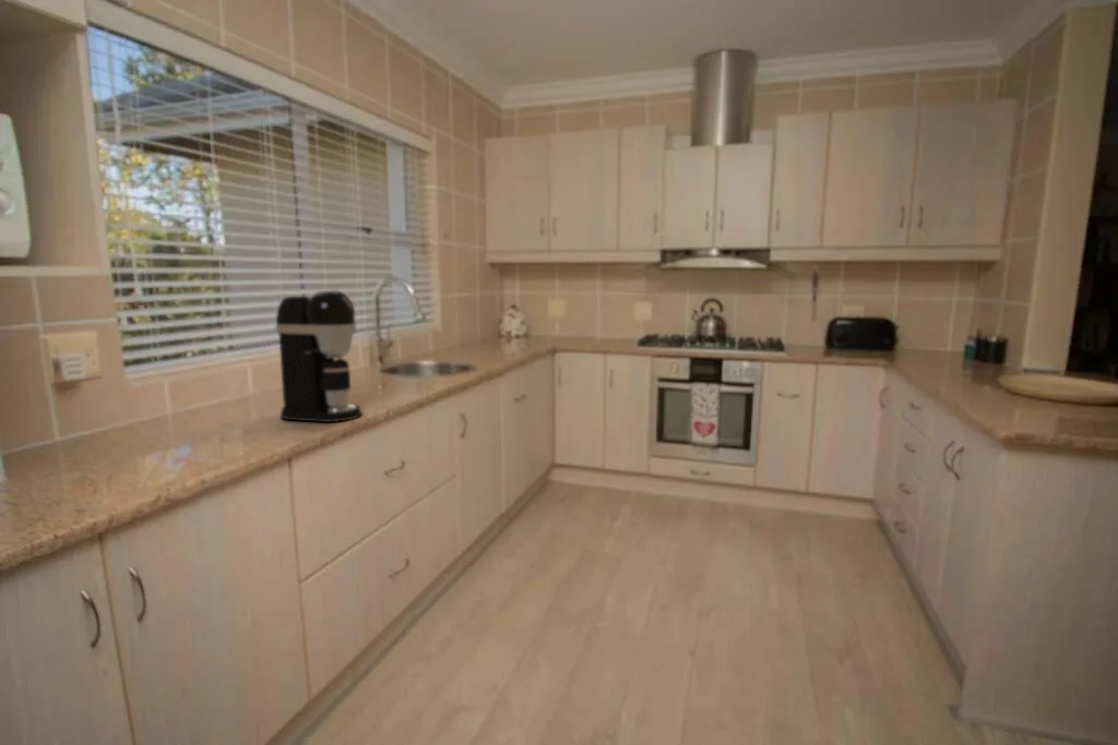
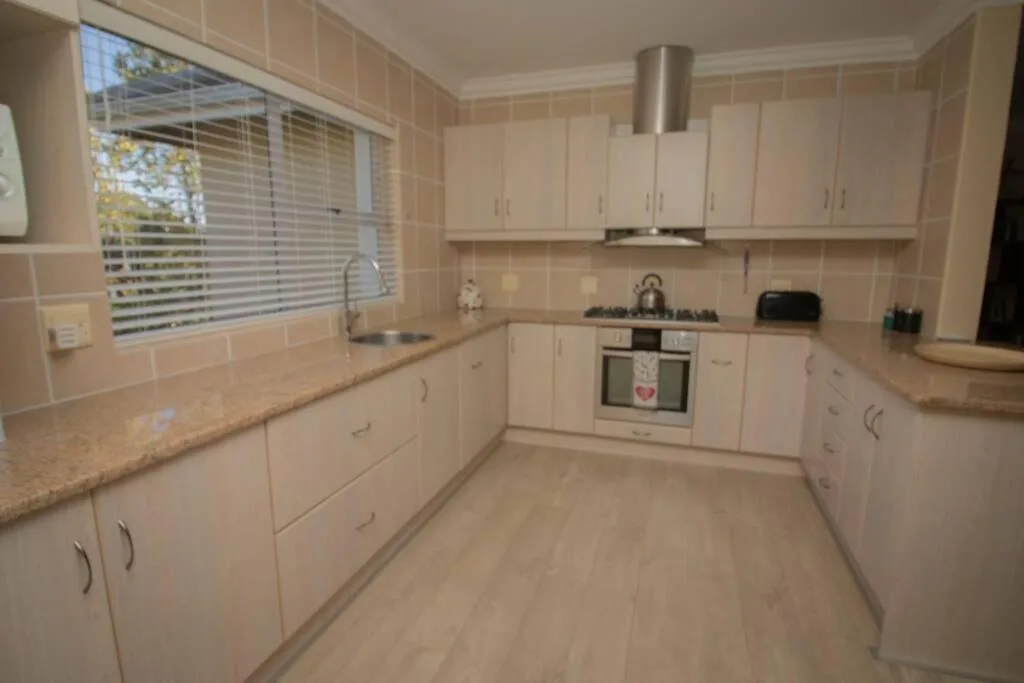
- coffee maker (318, 353)
